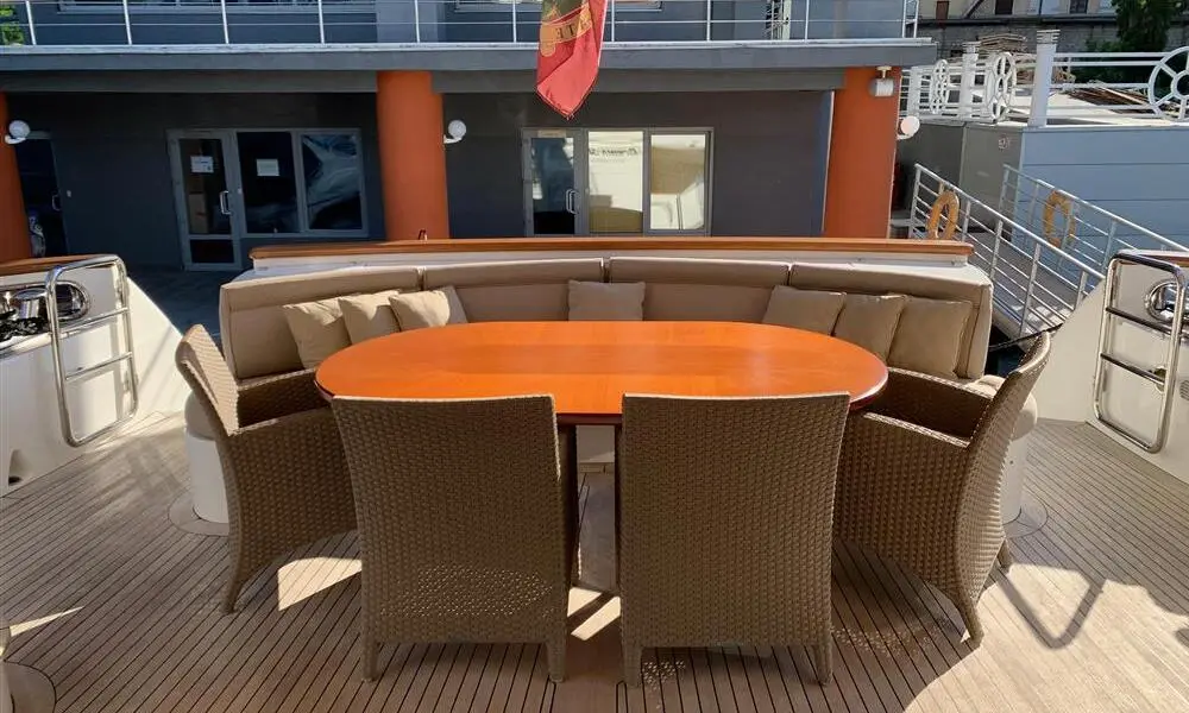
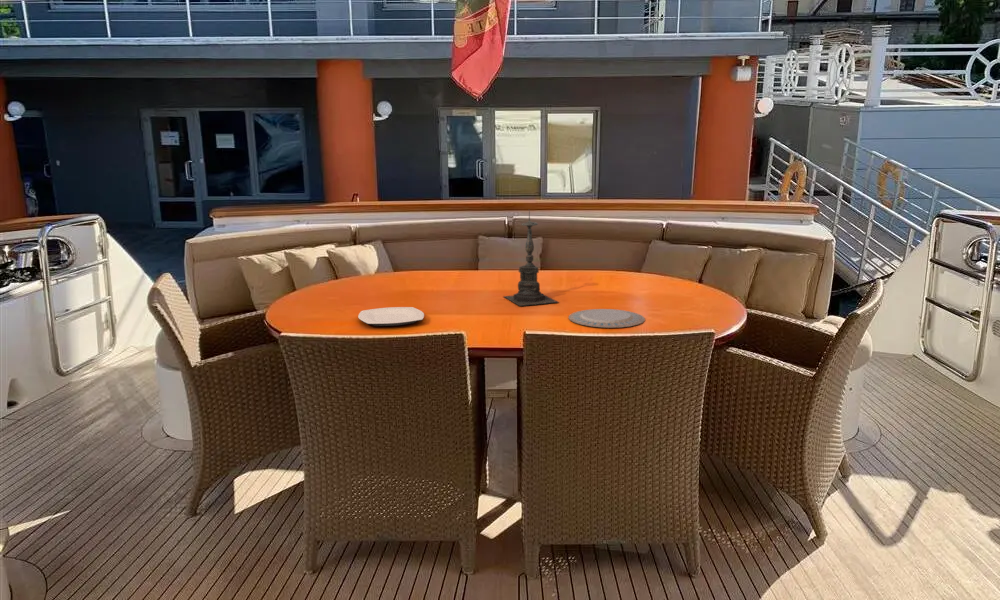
+ candle holder (530, 255)
+ chinaware (606, 316)
+ plate (391, 317)
